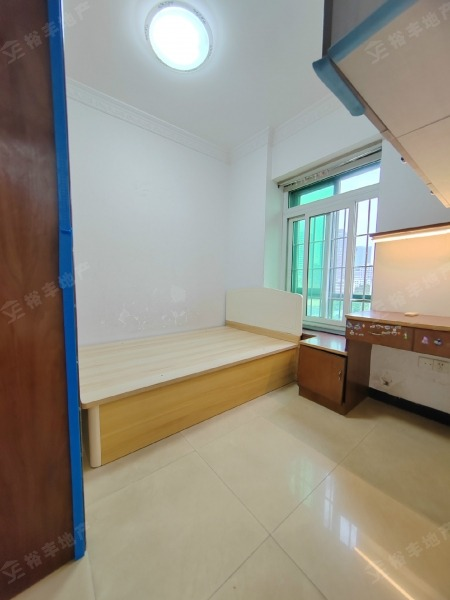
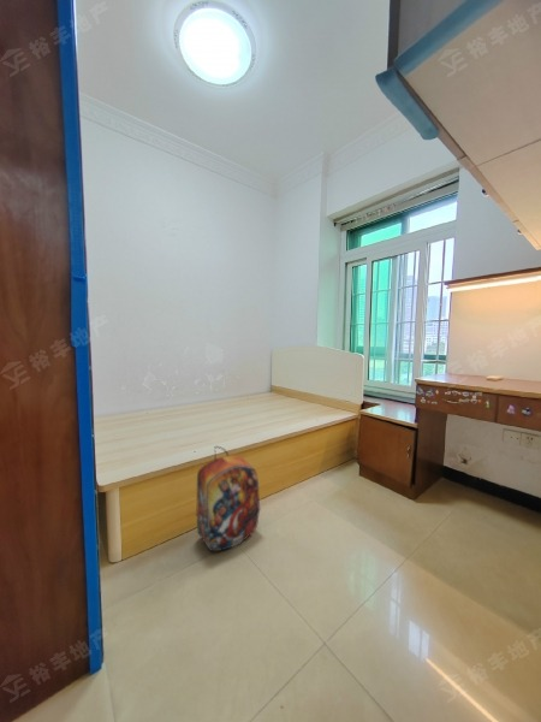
+ backpack (227, 495)
